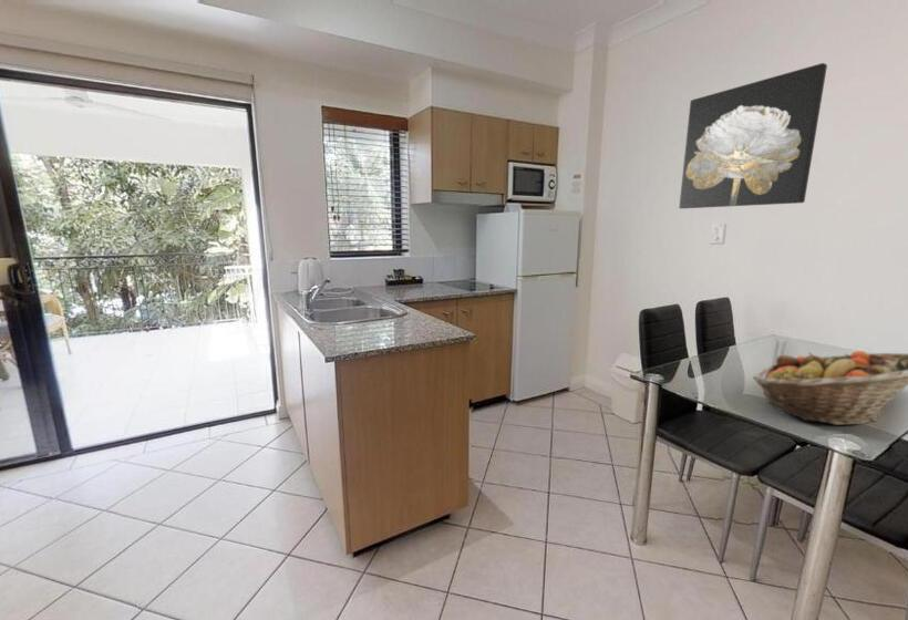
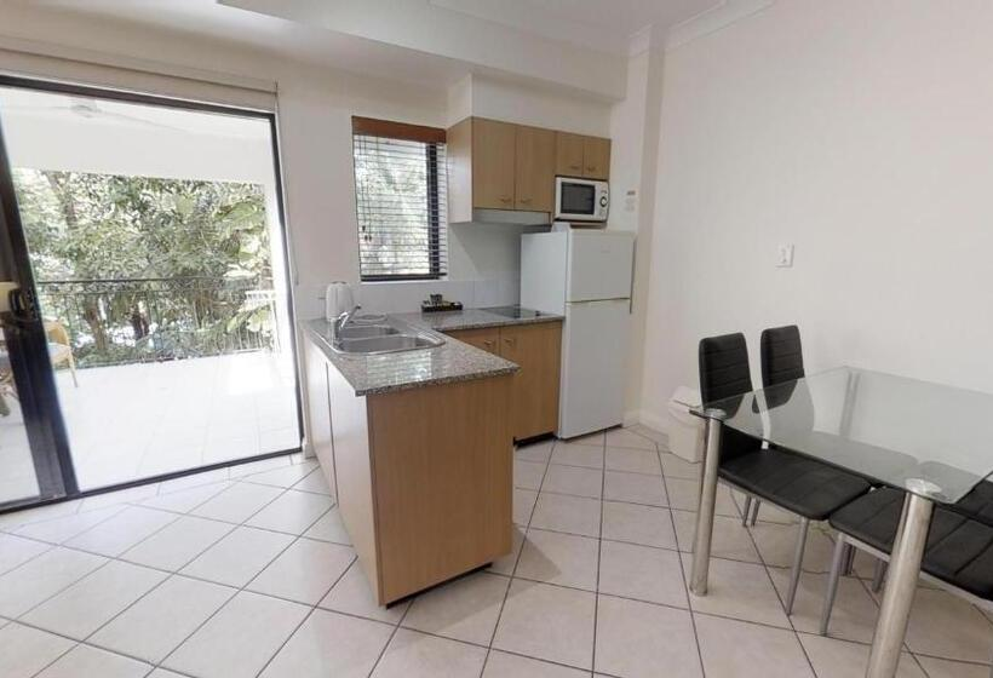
- wall art (742, 146)
- fruit basket (832, 379)
